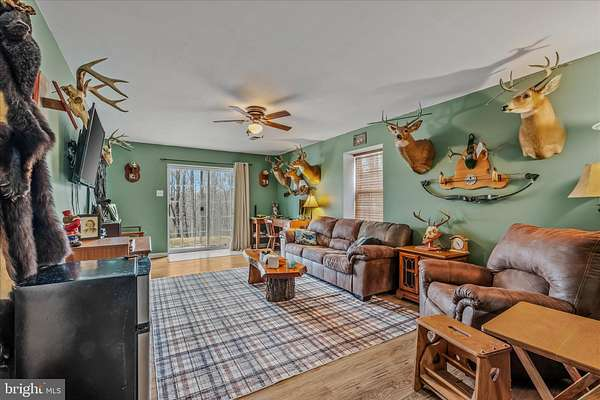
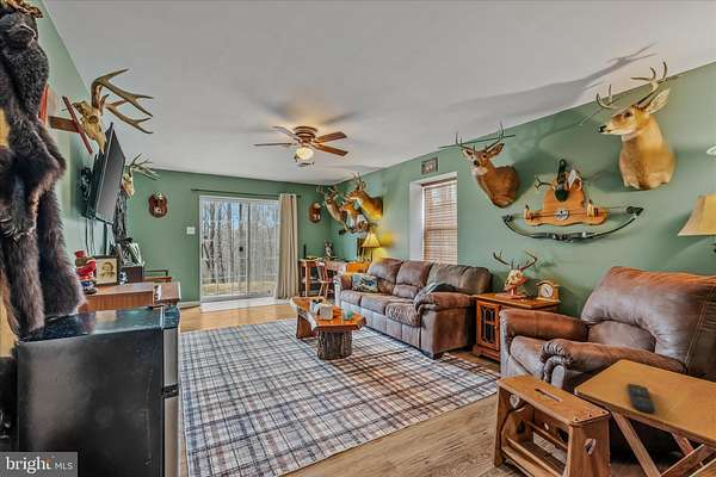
+ remote control (640, 396)
